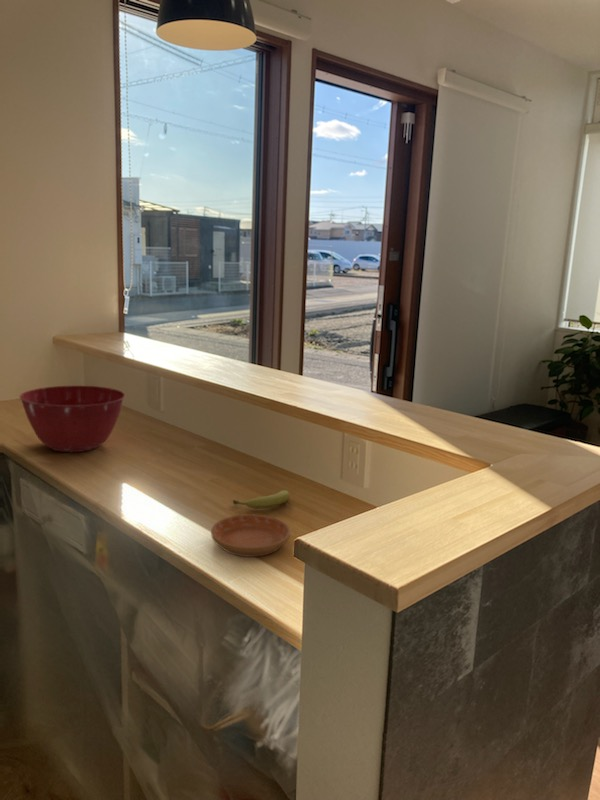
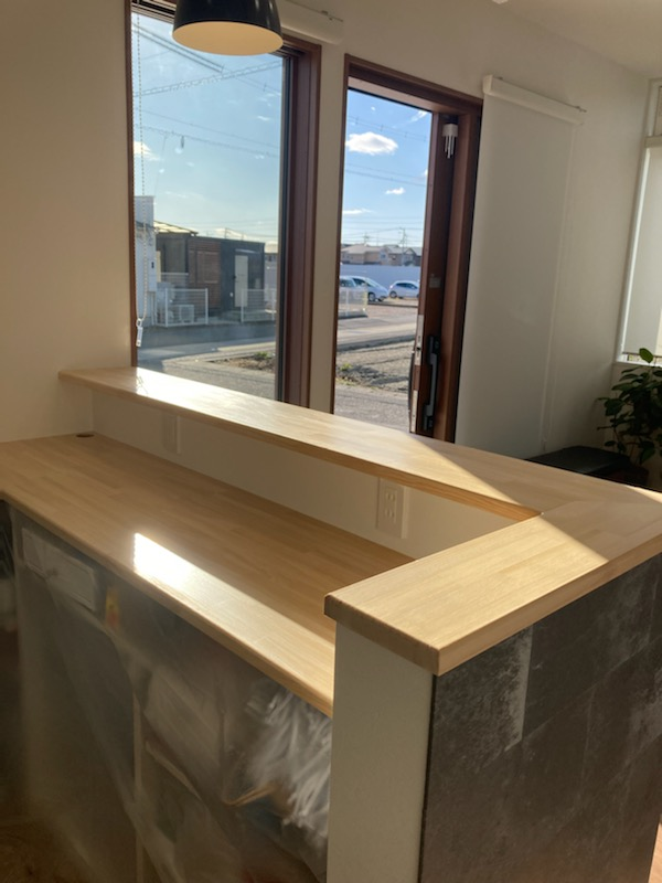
- fruit (265, 498)
- saucer (250, 536)
- mixing bowl (74, 420)
